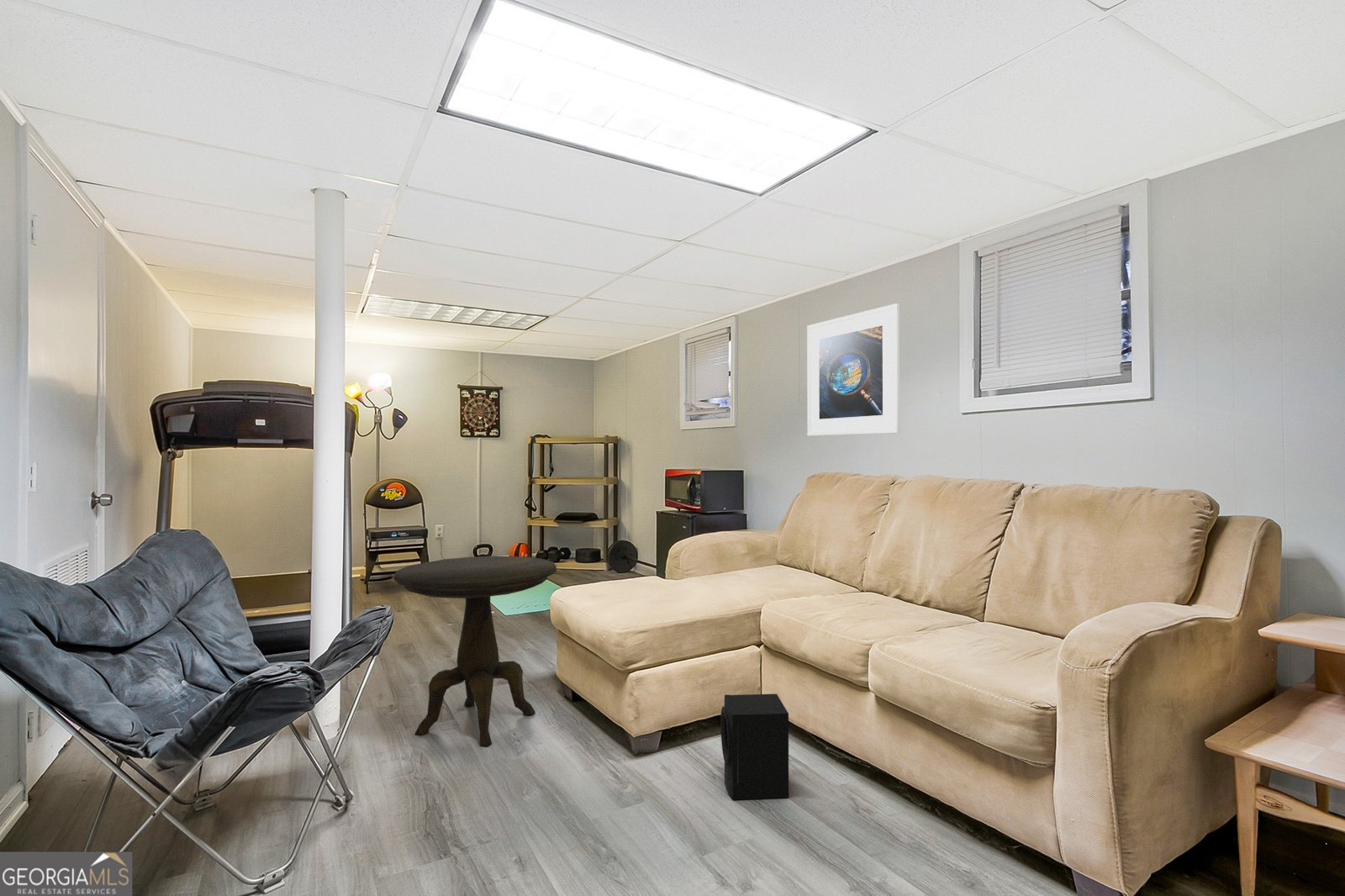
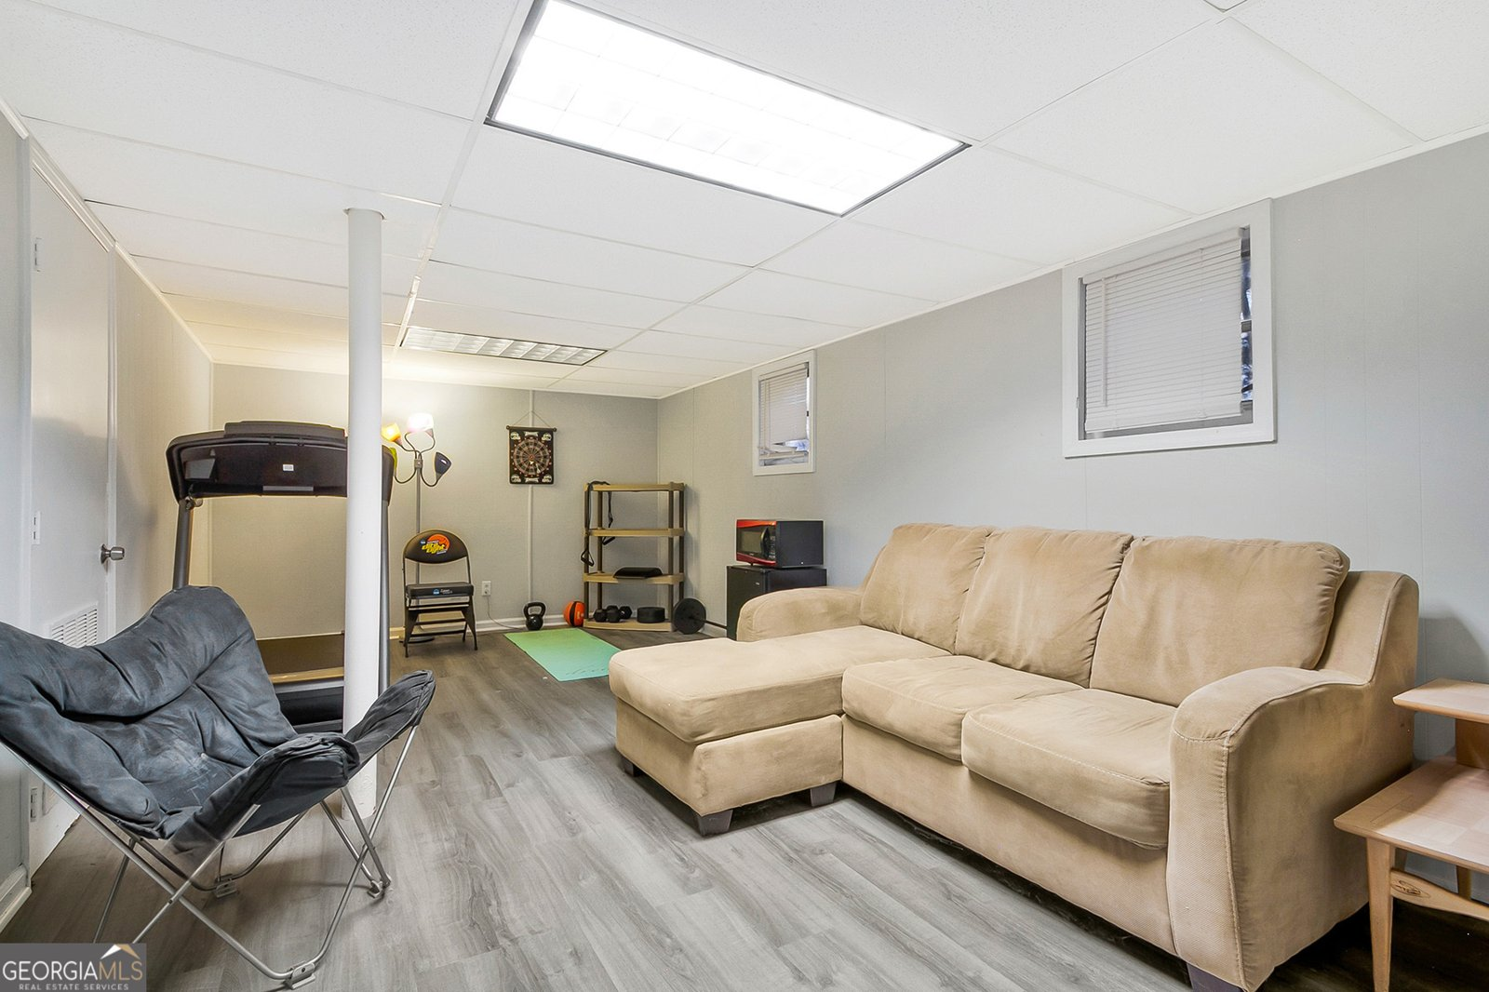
- pedestal table (477, 645)
- speaker (753, 745)
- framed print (849, 375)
